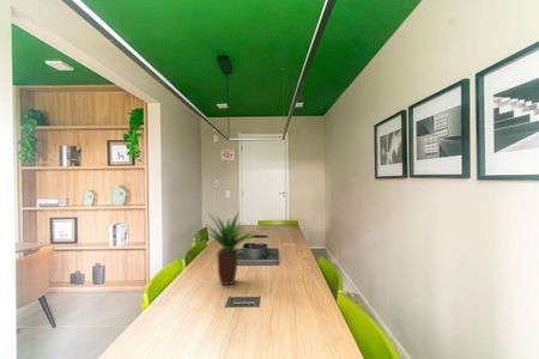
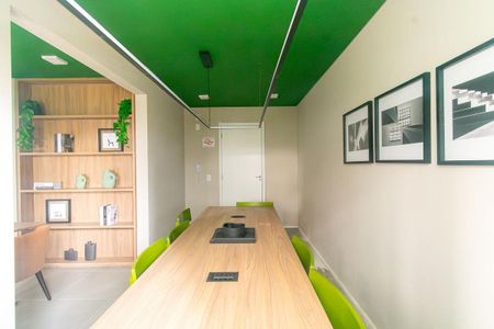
- potted plant (231, 247)
